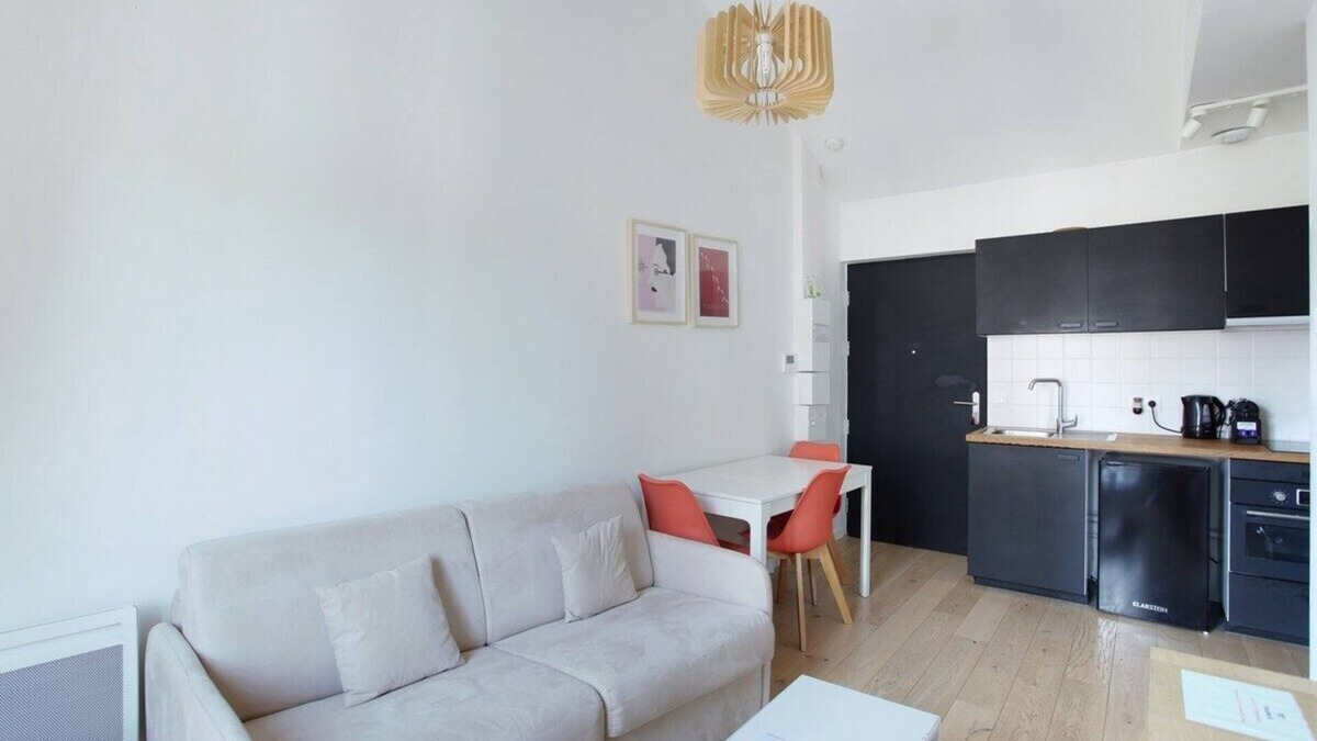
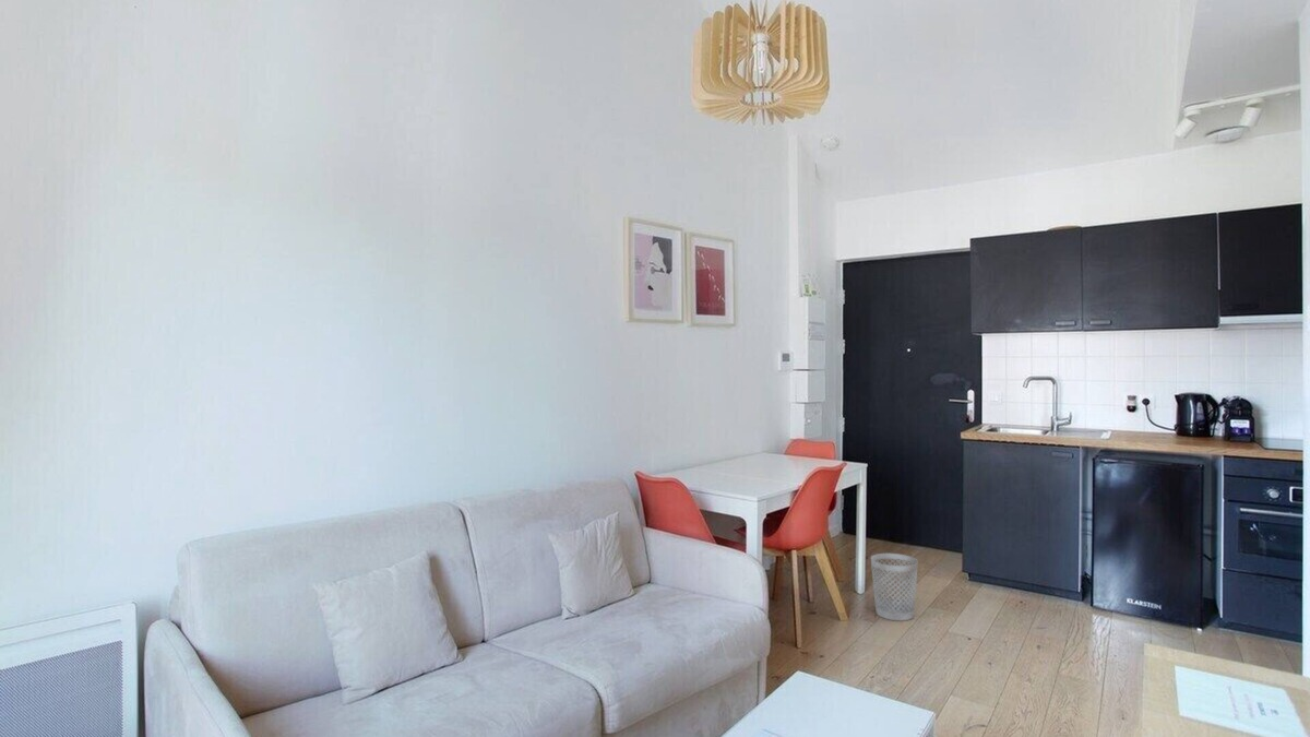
+ wastebasket (894, 586)
